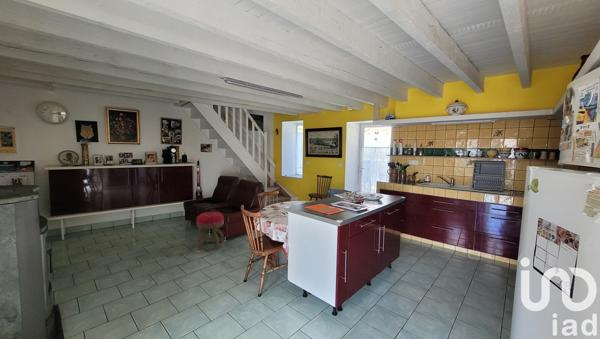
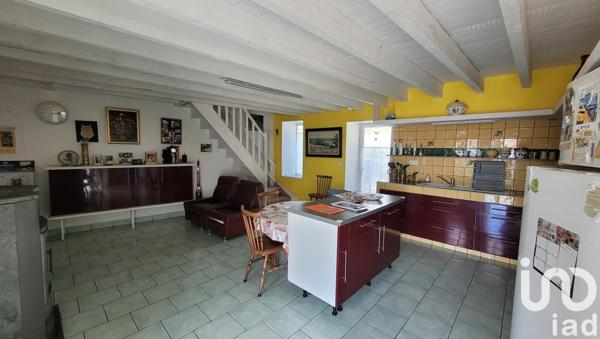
- stool (210, 228)
